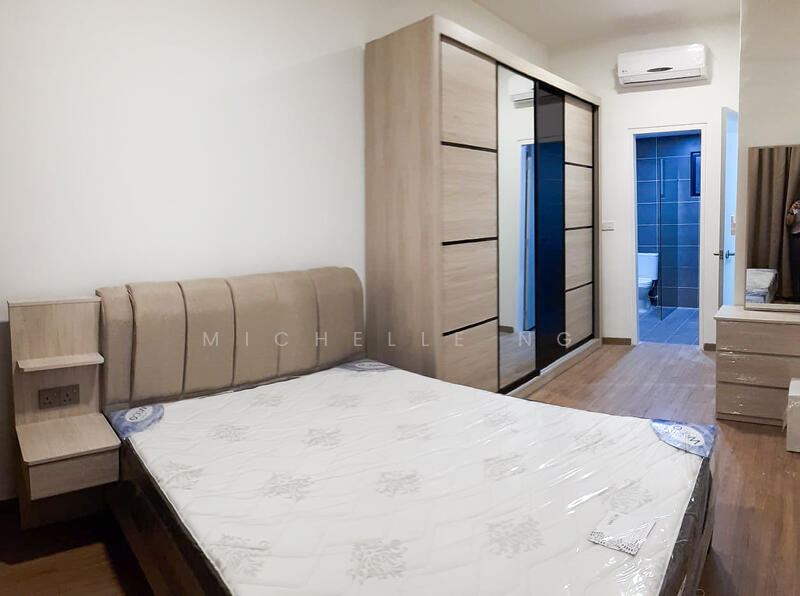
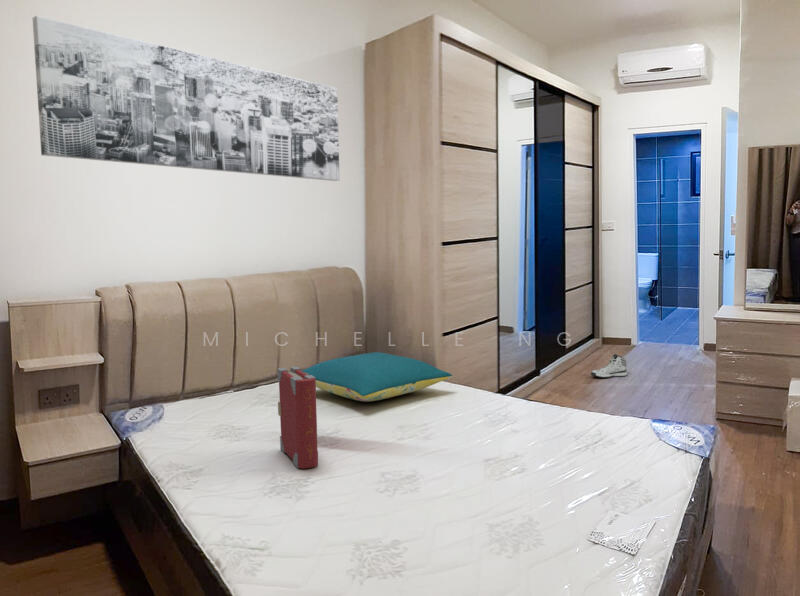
+ sneaker (608, 365)
+ book (299, 415)
+ wall art (216, 115)
+ pillow (372, 375)
